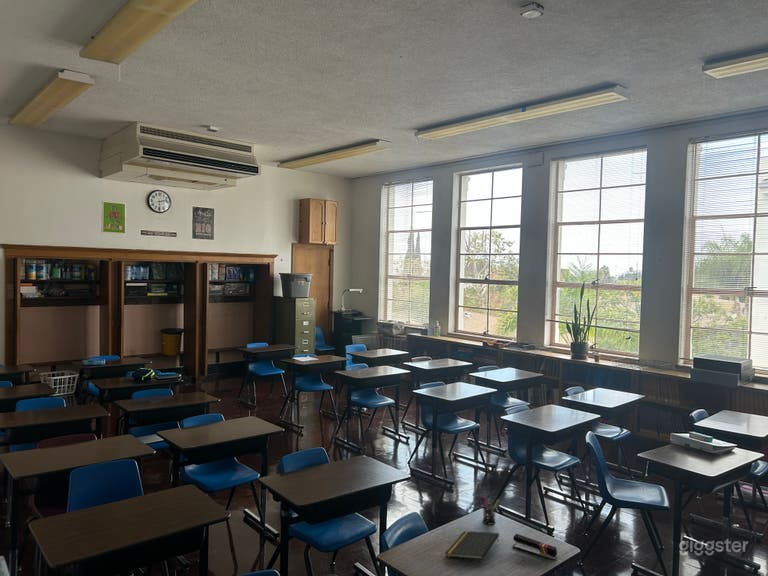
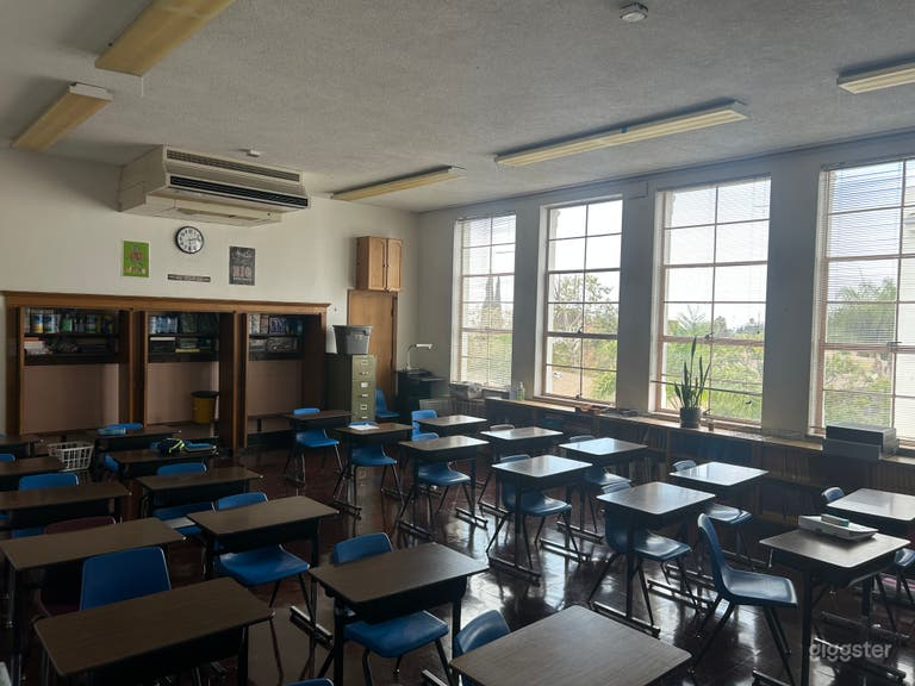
- stapler (534, 546)
- notepad (472, 544)
- pen holder (488, 509)
